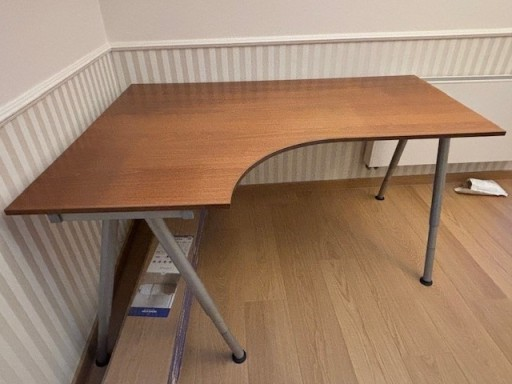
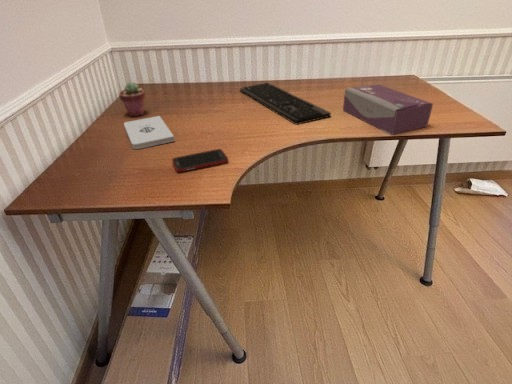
+ tissue box (384, 106)
+ cell phone (200, 160)
+ notepad (147, 131)
+ keyboard (280, 99)
+ potted succulent (132, 98)
